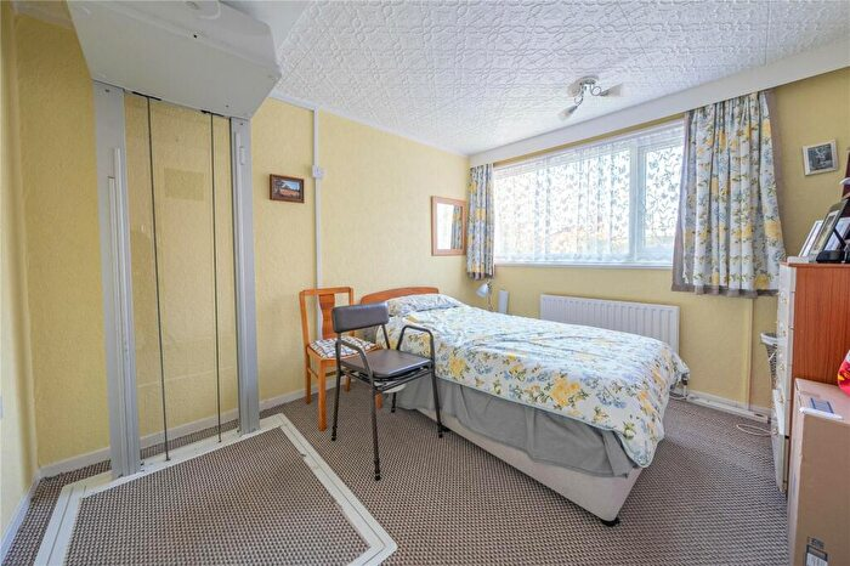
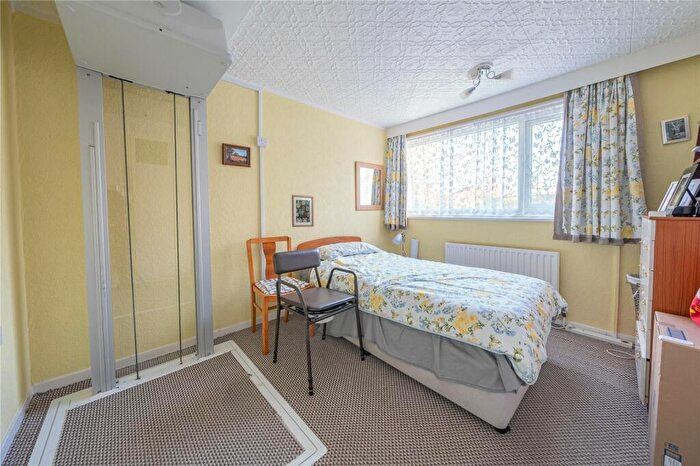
+ wall art (303, 211)
